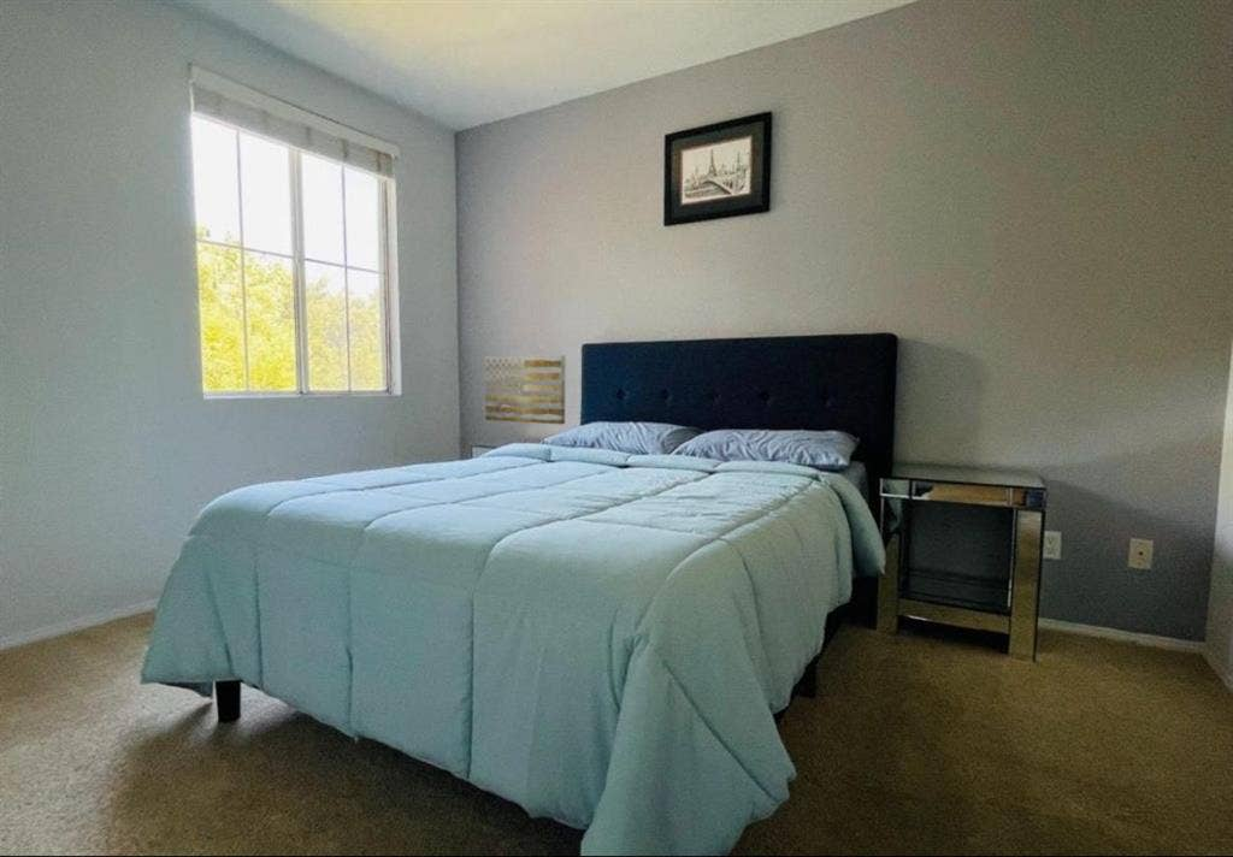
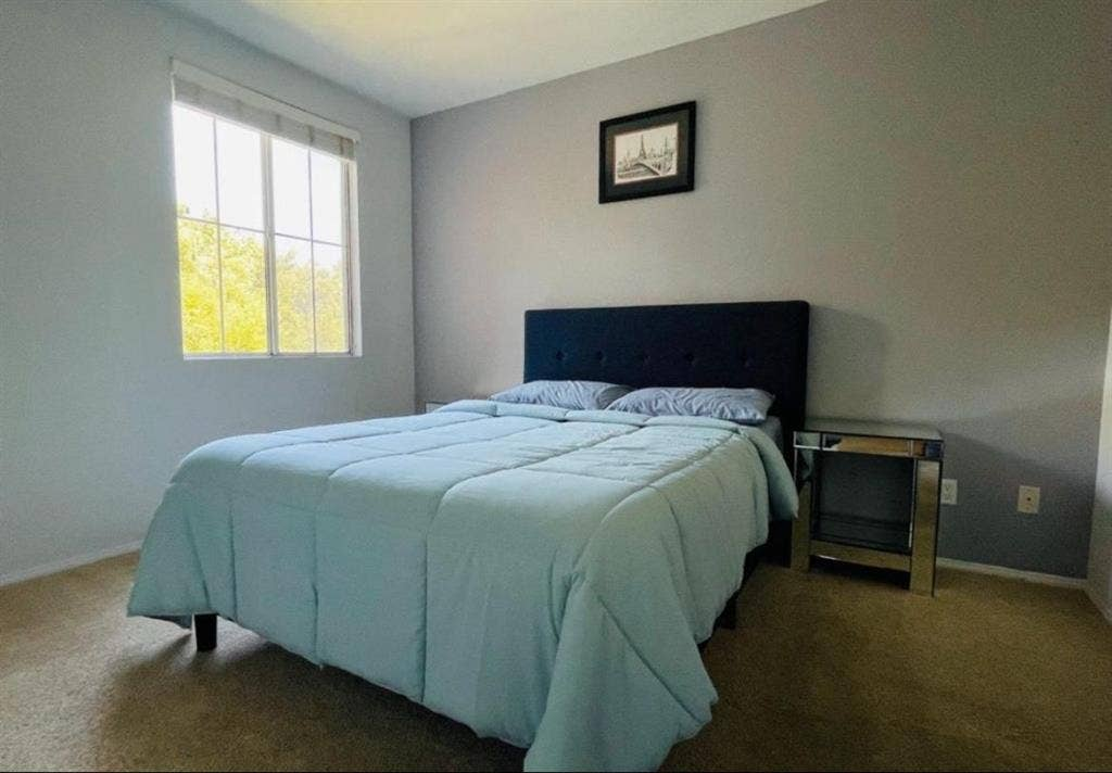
- wall art (523, 389)
